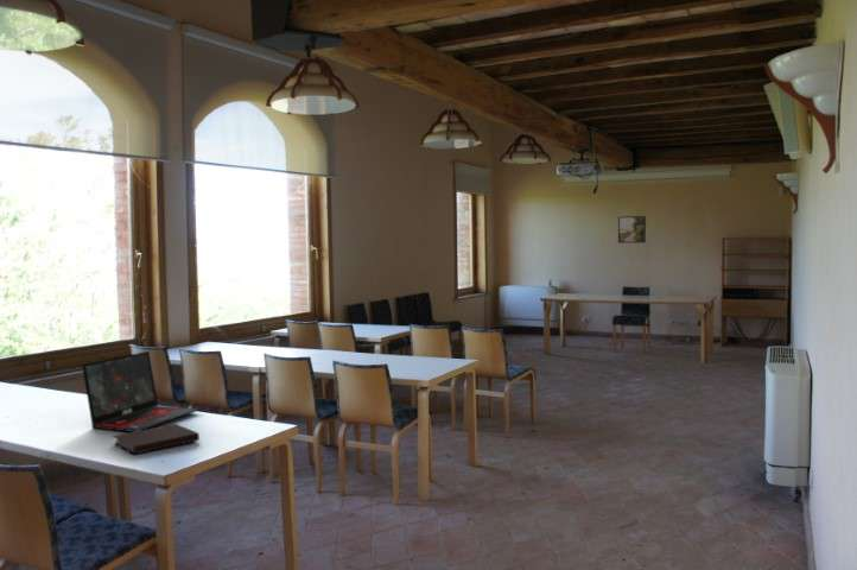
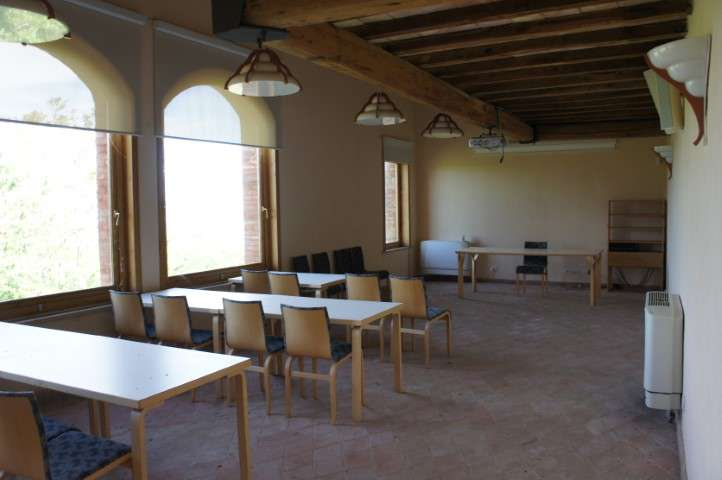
- notebook (155, 438)
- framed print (631, 229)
- laptop (142, 388)
